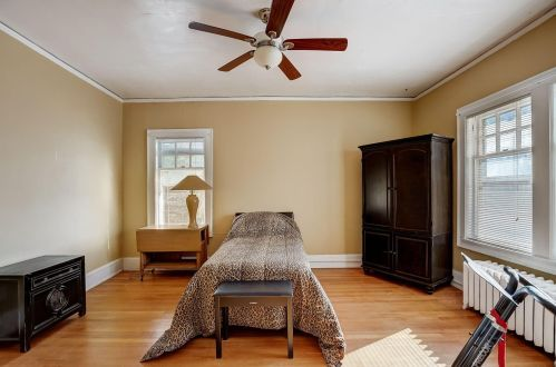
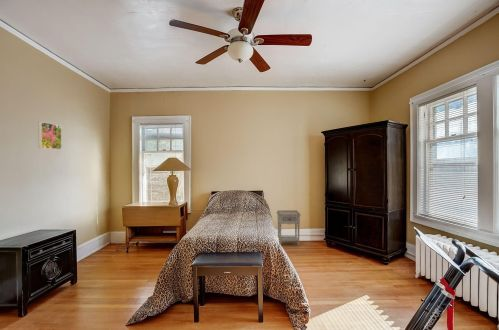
+ nightstand (288, 223)
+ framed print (50, 136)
